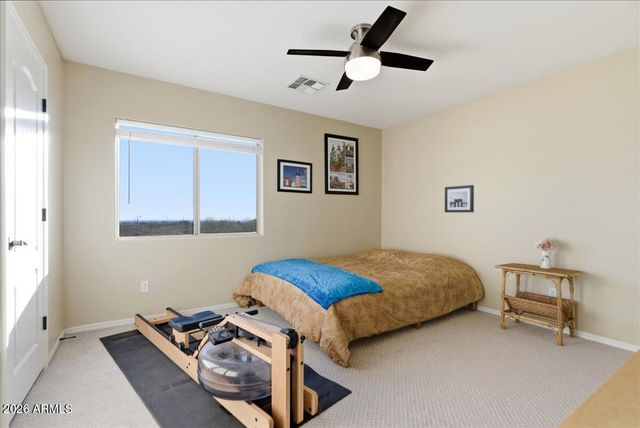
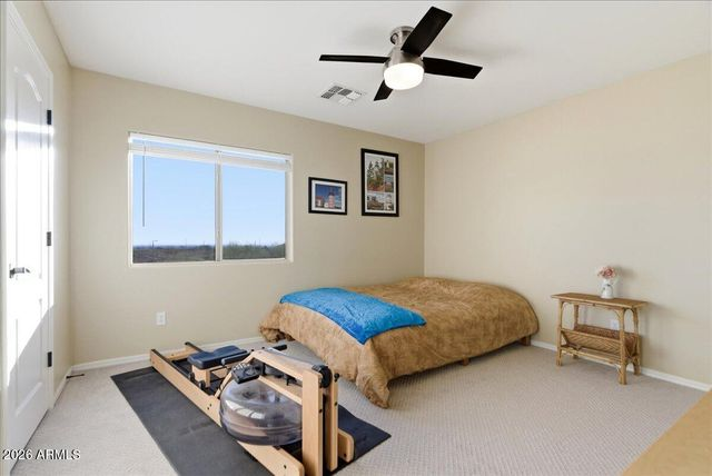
- wall art (458, 199)
